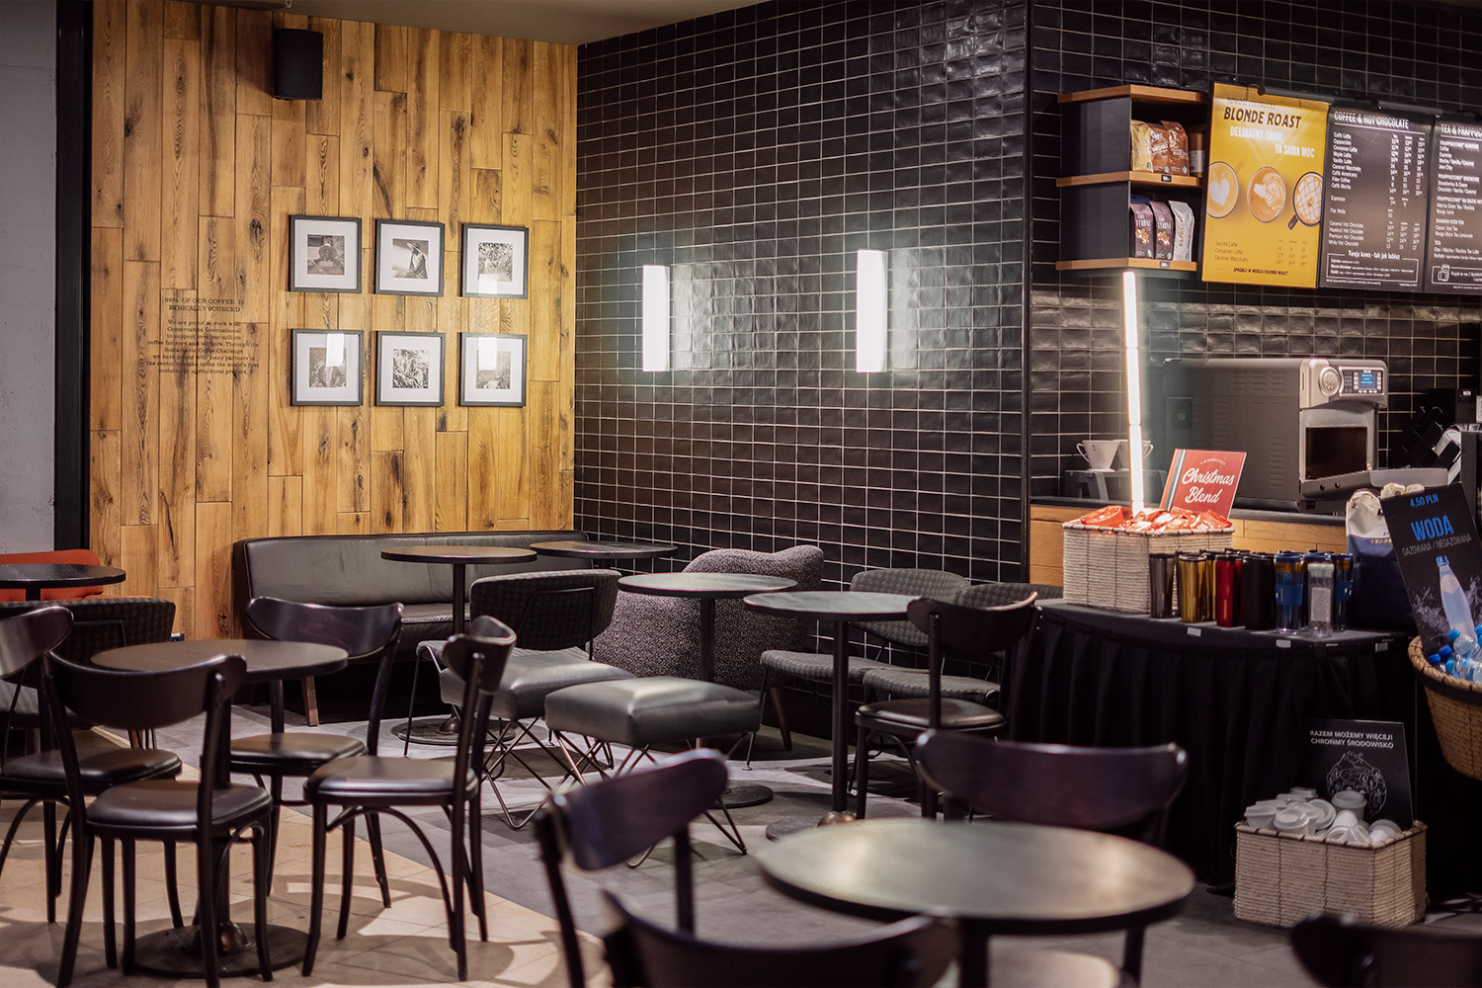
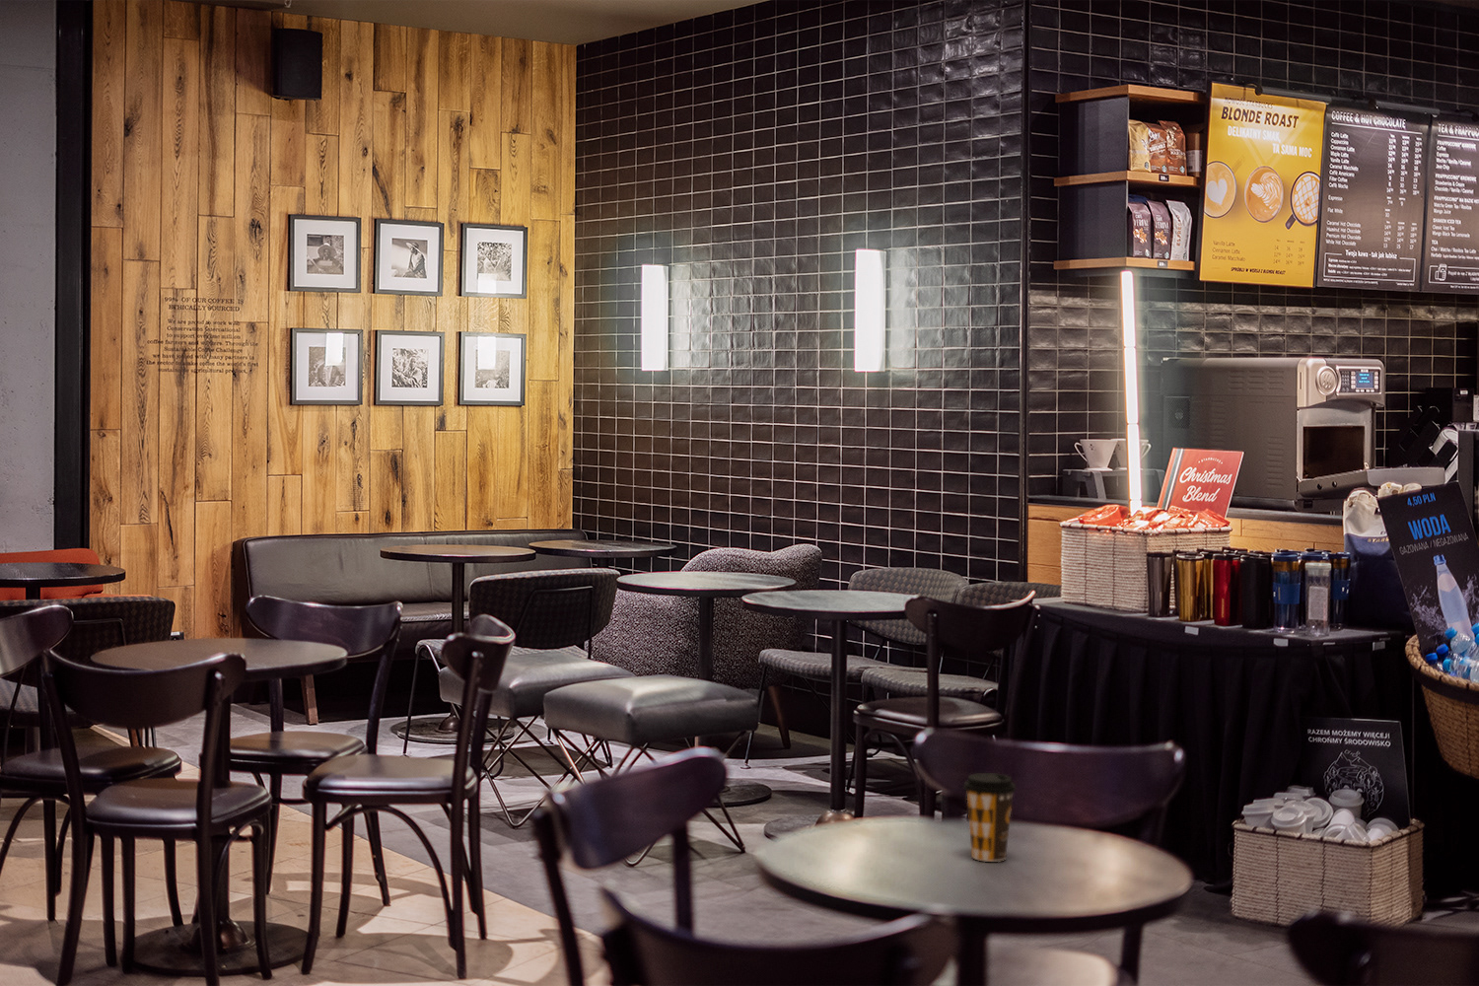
+ coffee cup (989, 817)
